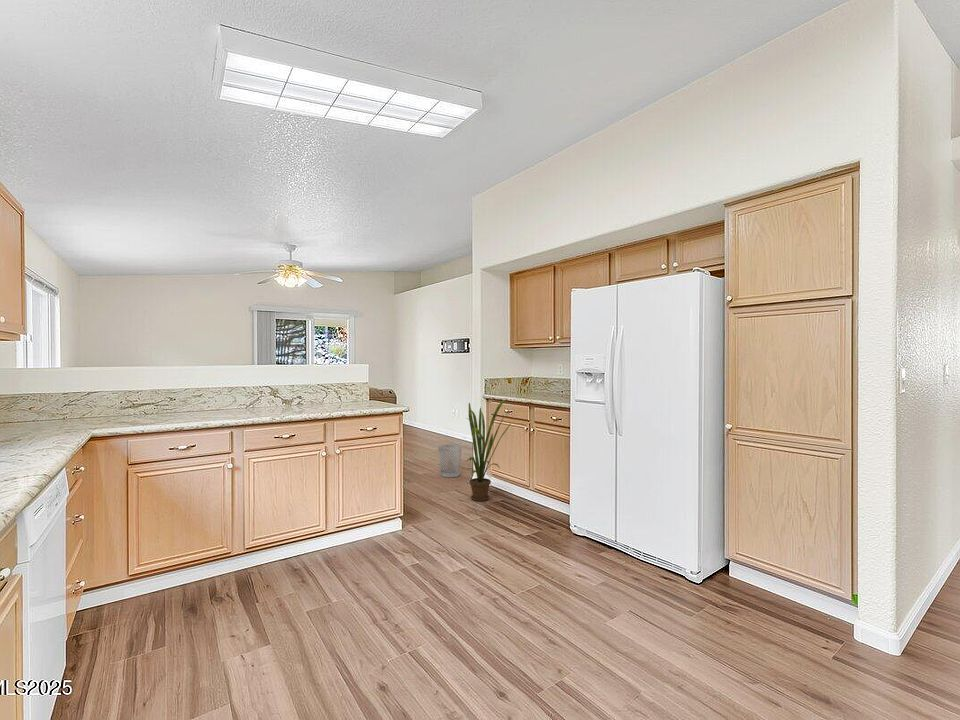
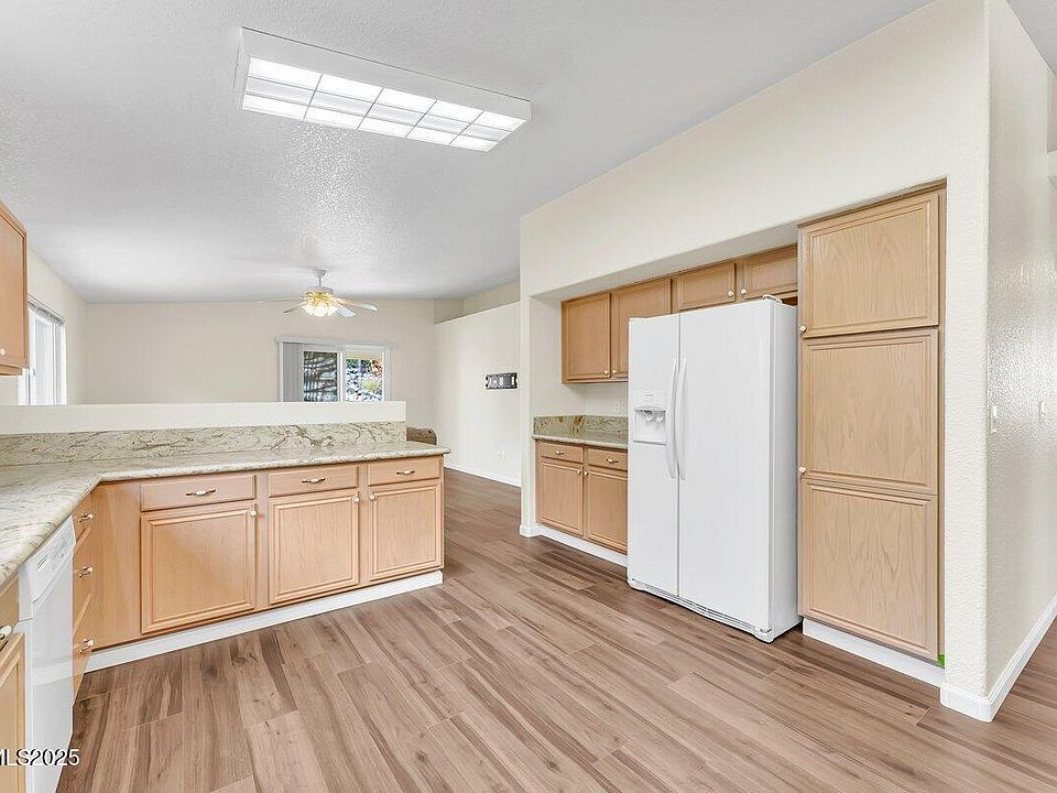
- wastebasket (449, 460)
- house plant (483, 448)
